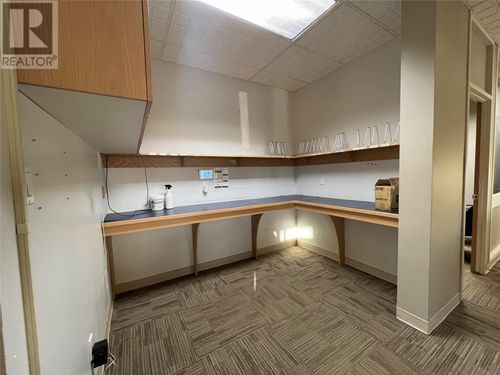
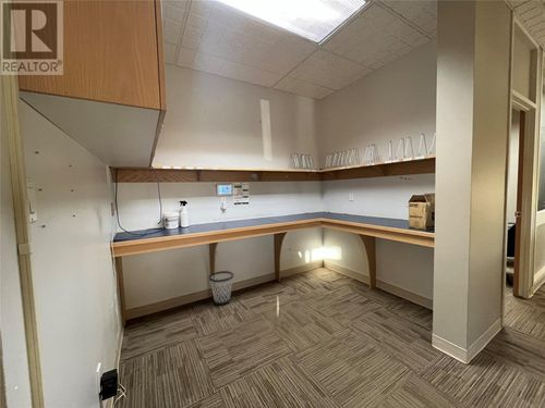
+ wastebasket (221, 288)
